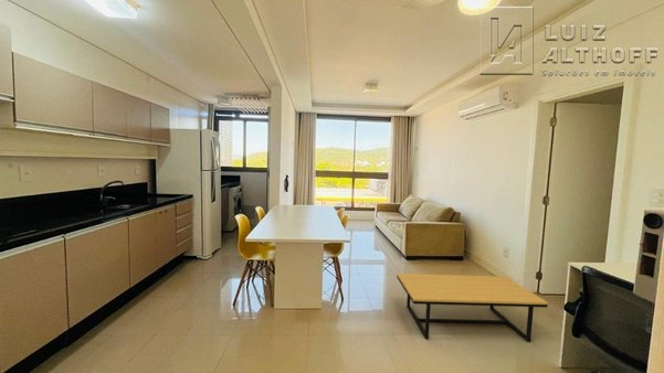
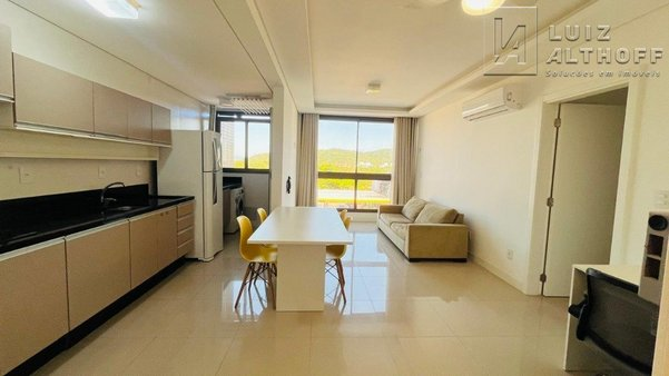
- coffee table (463, 305)
